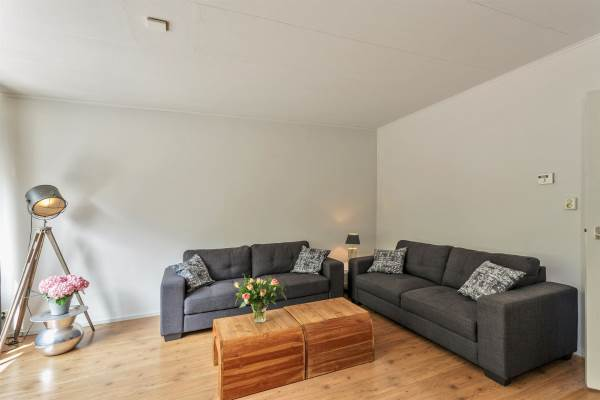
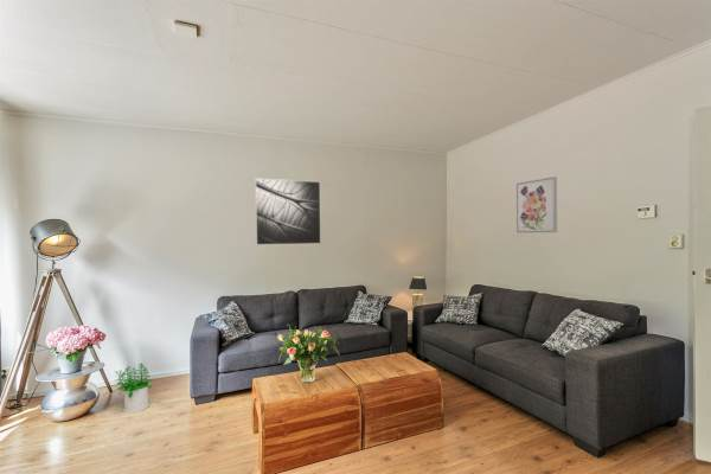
+ wall art (534, 206)
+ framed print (289, 212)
+ potted plant (133, 386)
